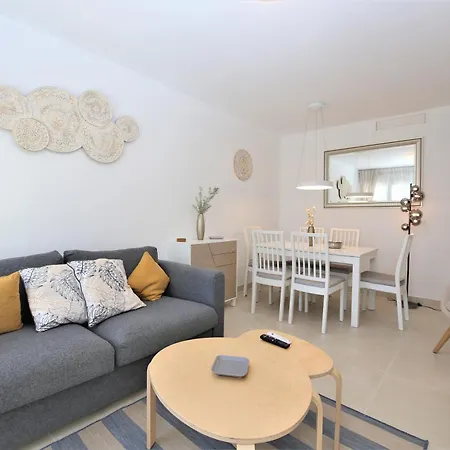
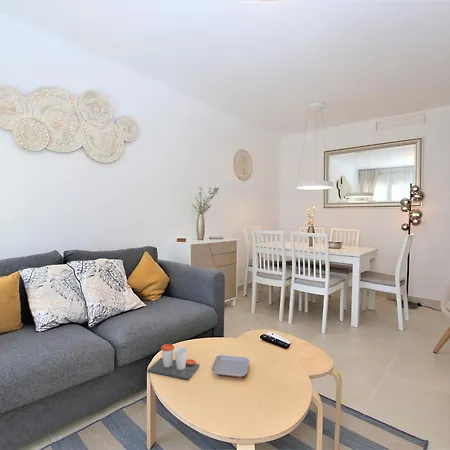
+ cup (175, 356)
